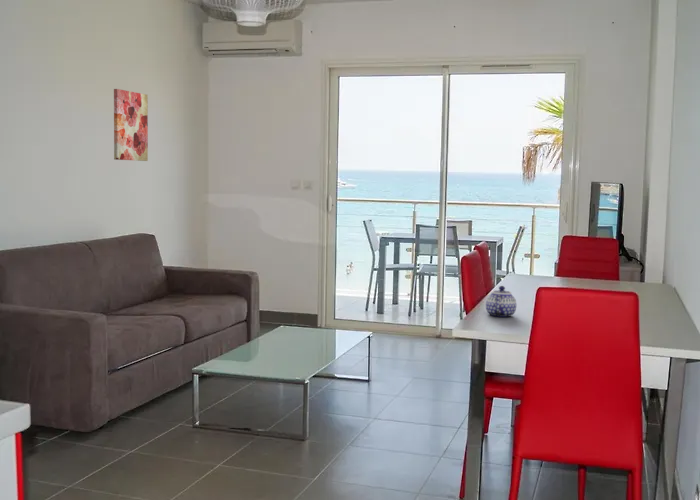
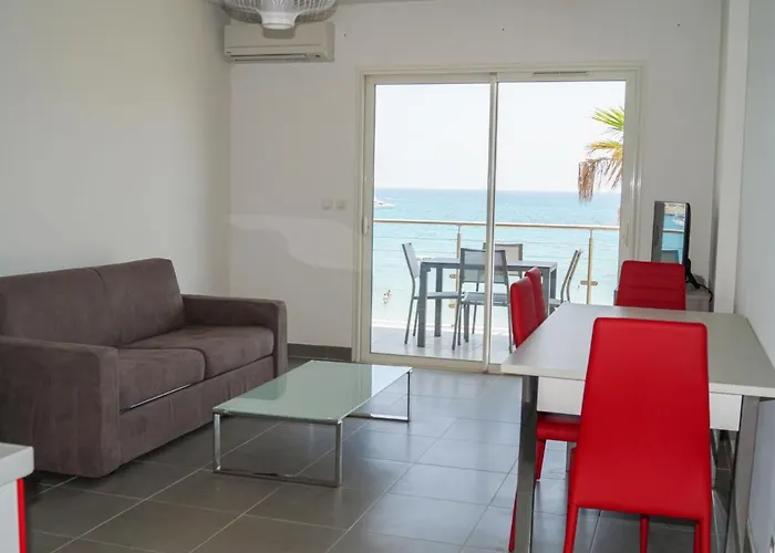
- wall art (131, 126)
- teapot (501, 300)
